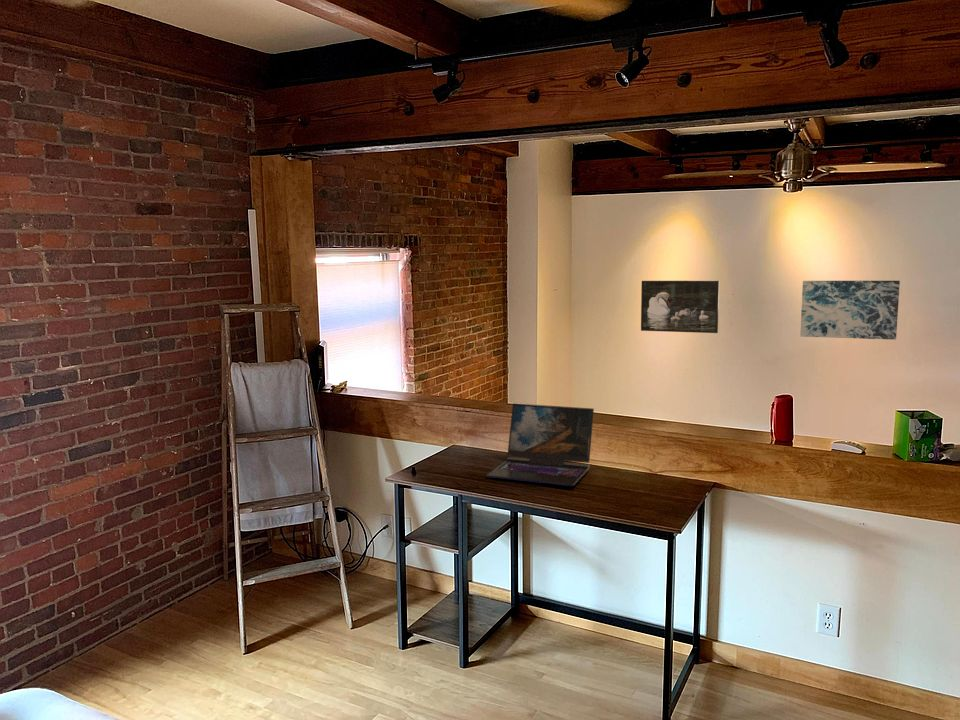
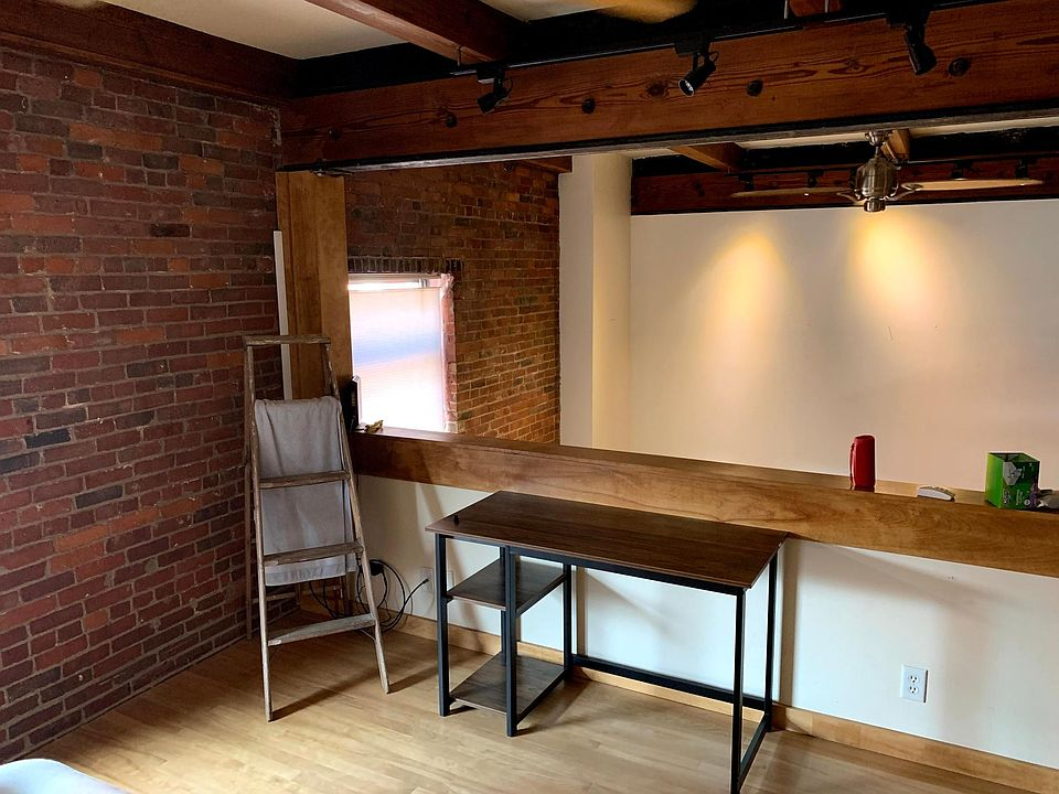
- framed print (678, 306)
- wall art (848, 309)
- laptop (541, 443)
